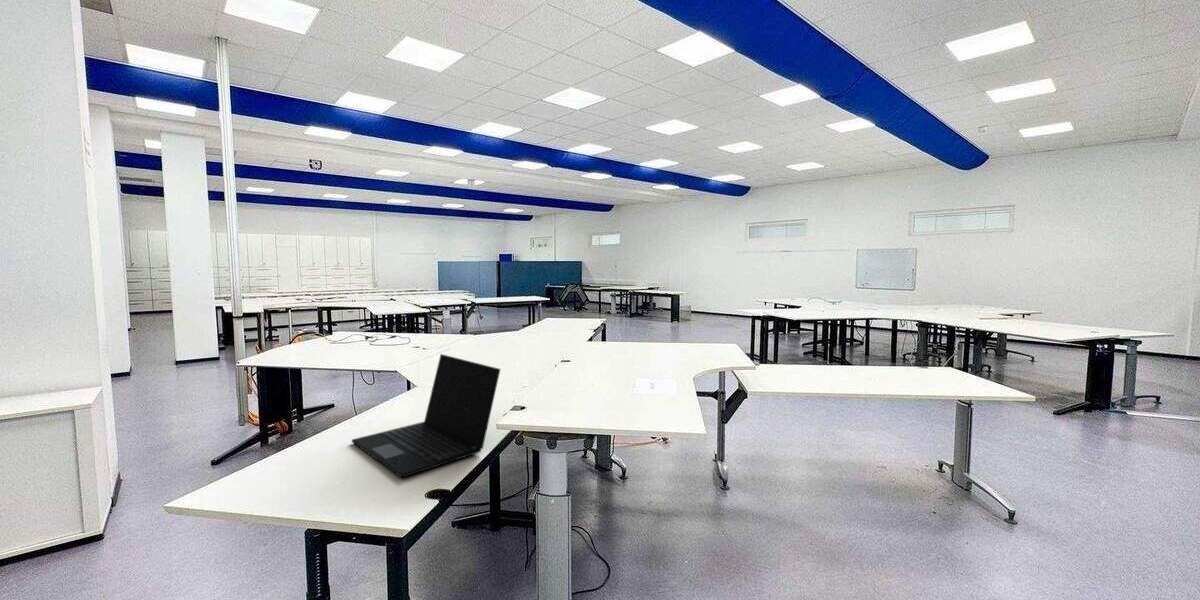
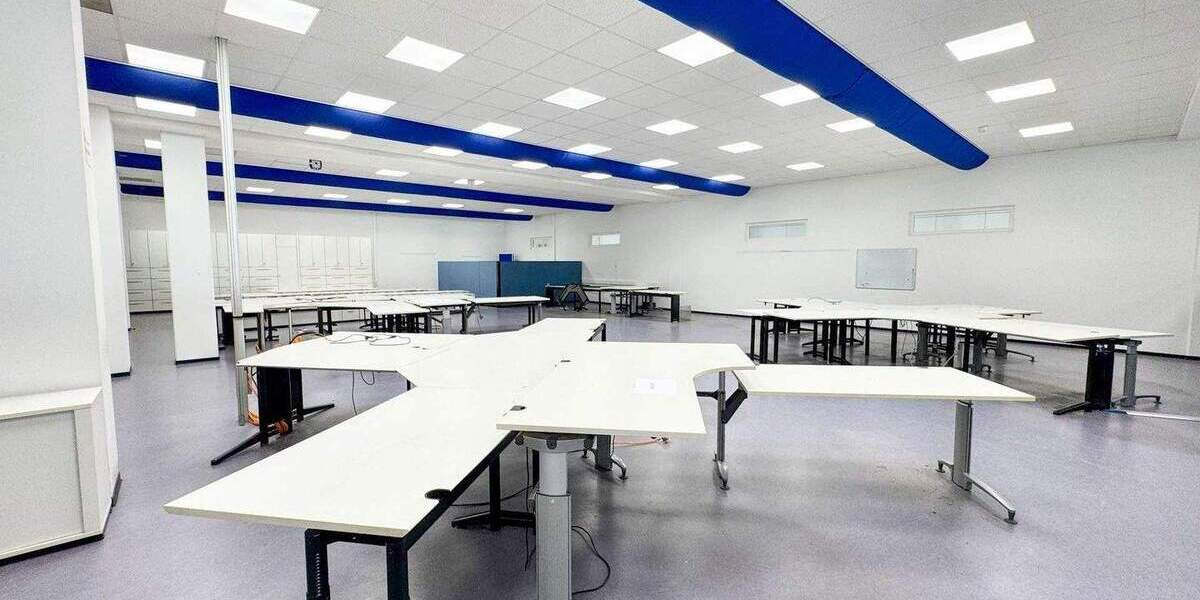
- laptop (427, 408)
